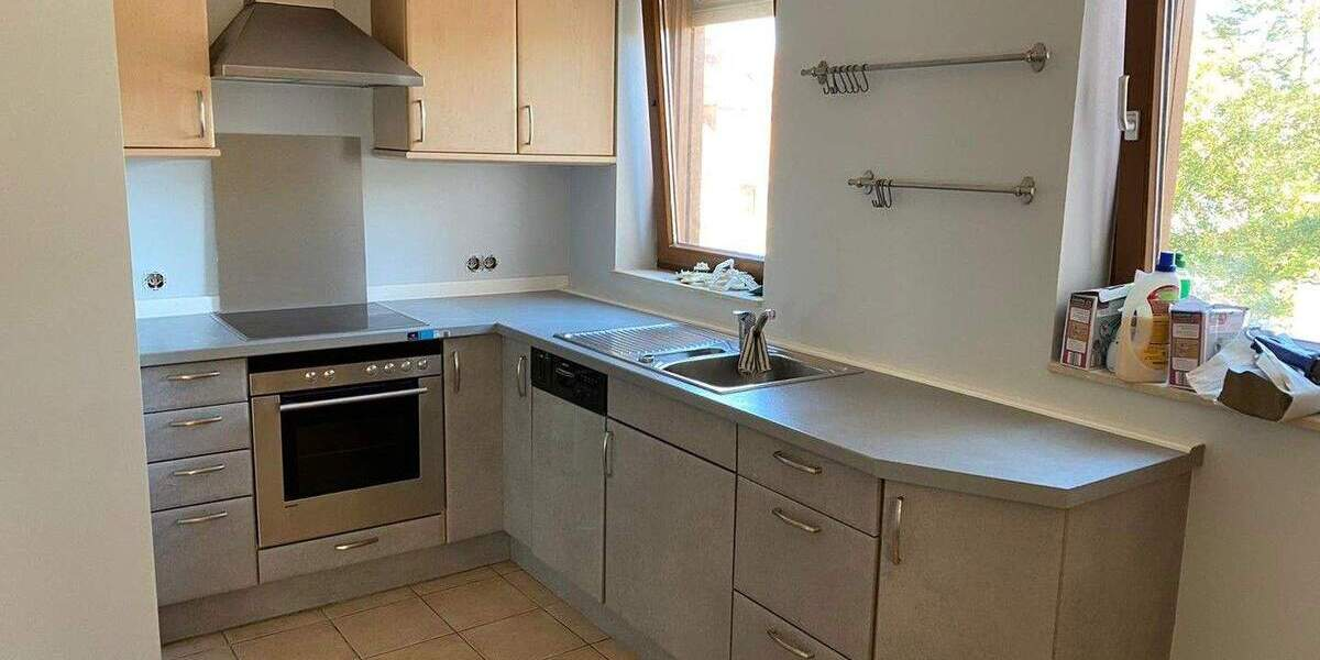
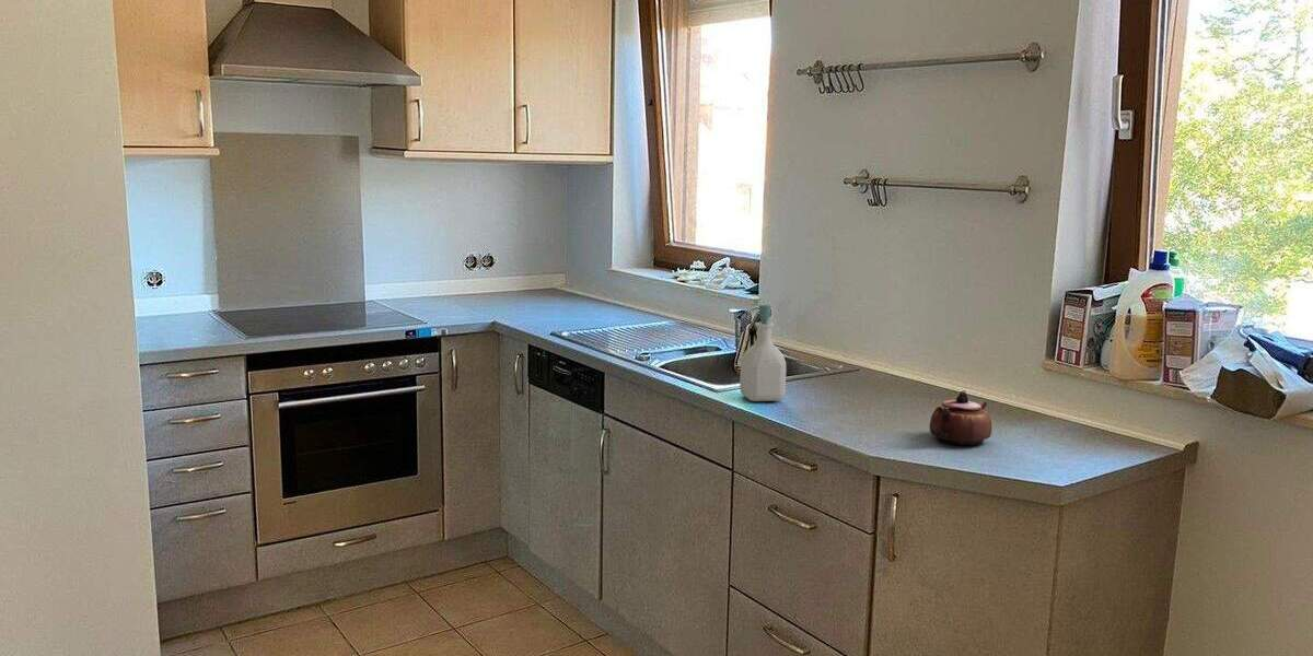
+ soap bottle (763, 351)
+ teapot (958, 415)
